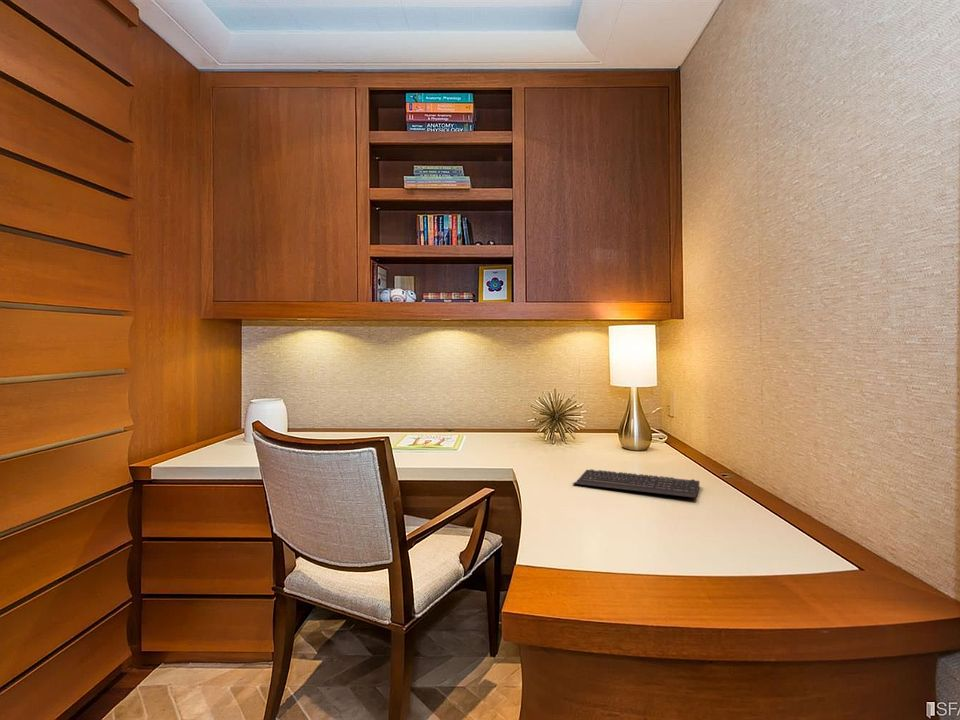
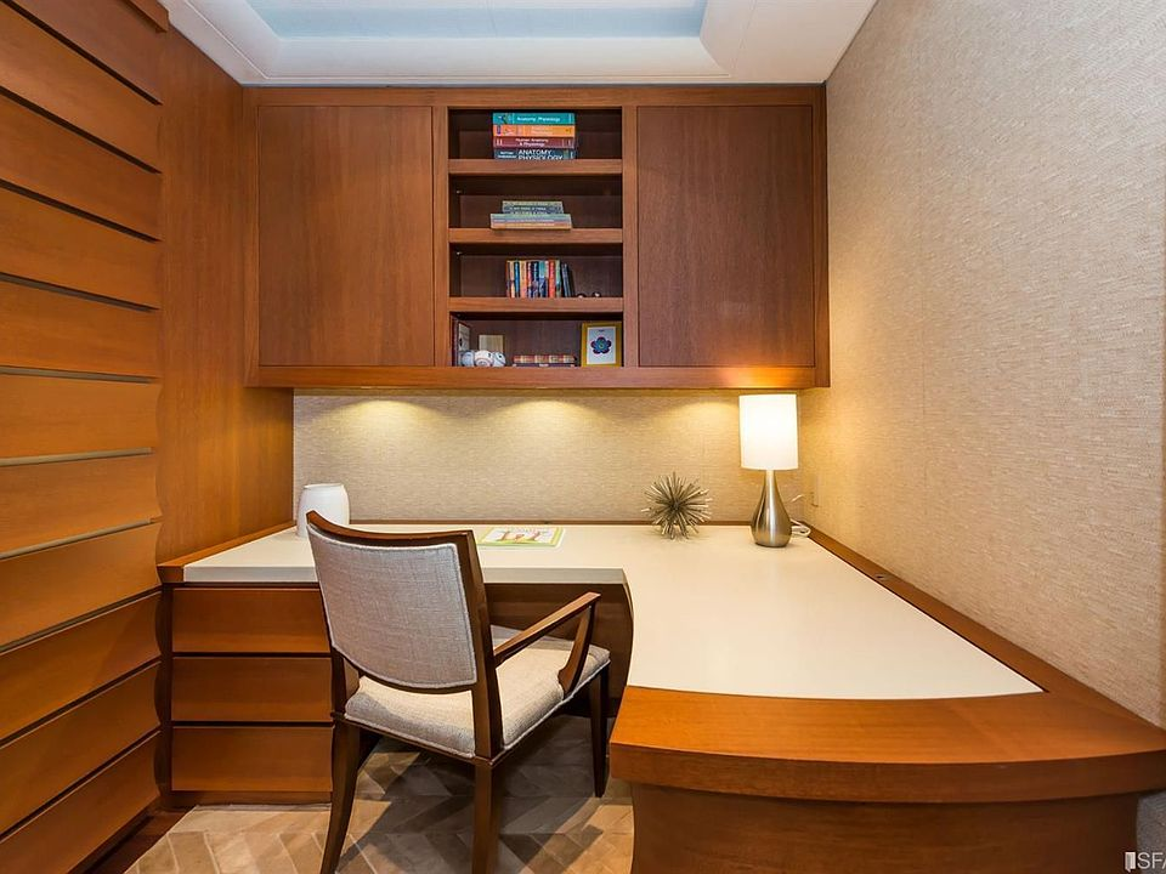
- keyboard (635, 482)
